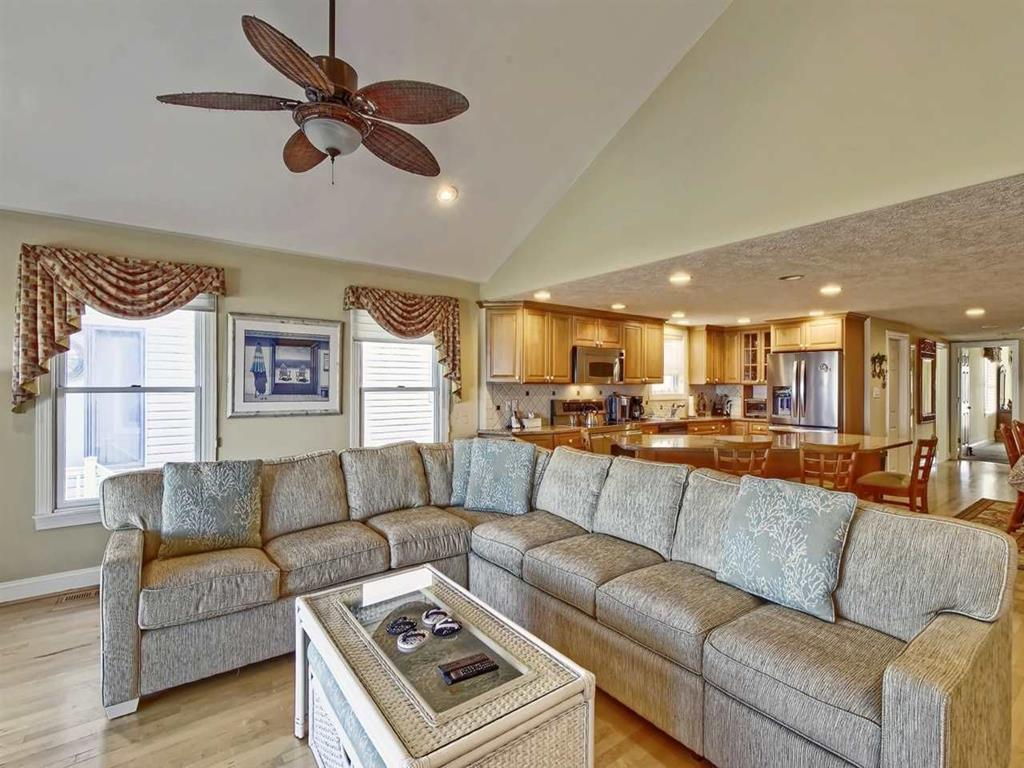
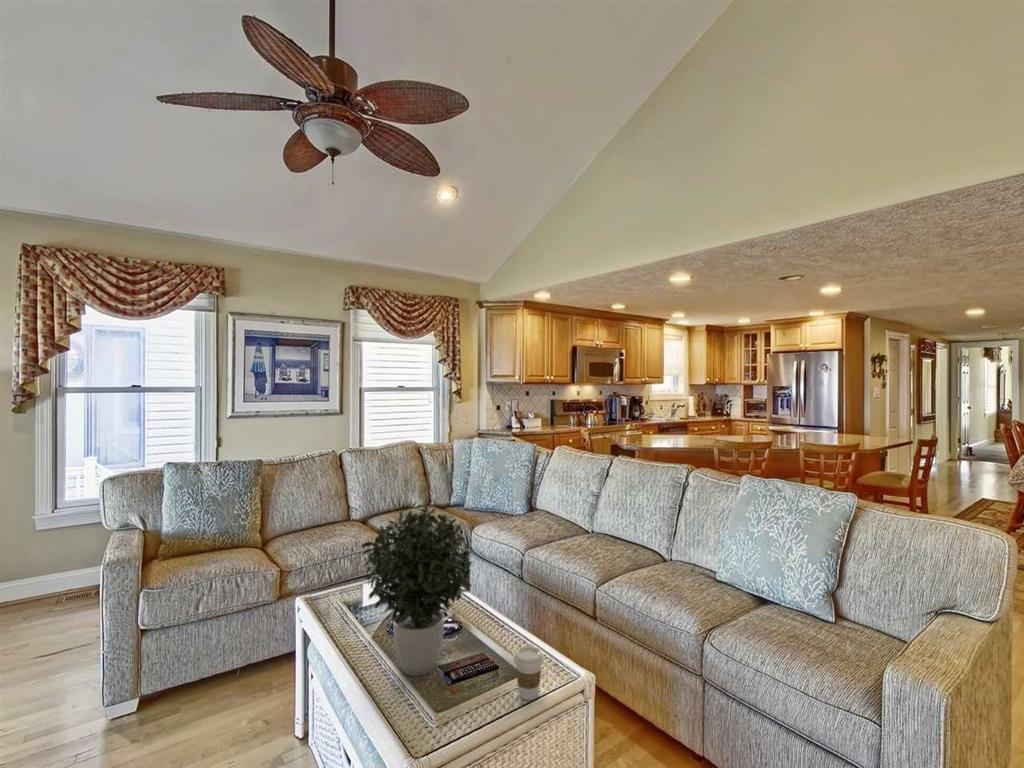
+ coffee cup (528, 673)
+ potted plant (418, 588)
